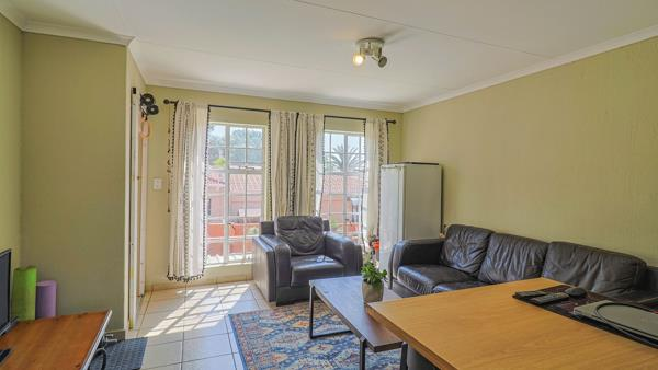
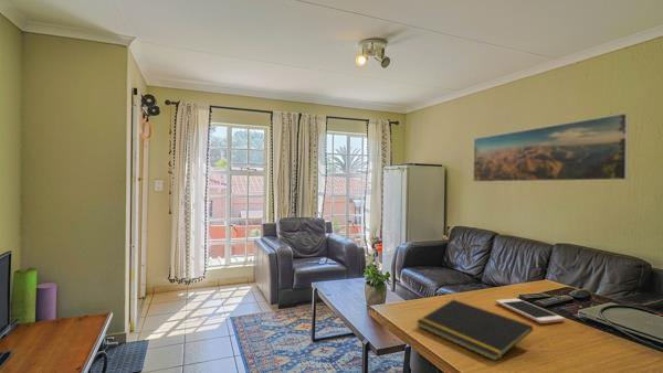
+ cell phone (527, 309)
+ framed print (534, 154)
+ notepad (471, 326)
